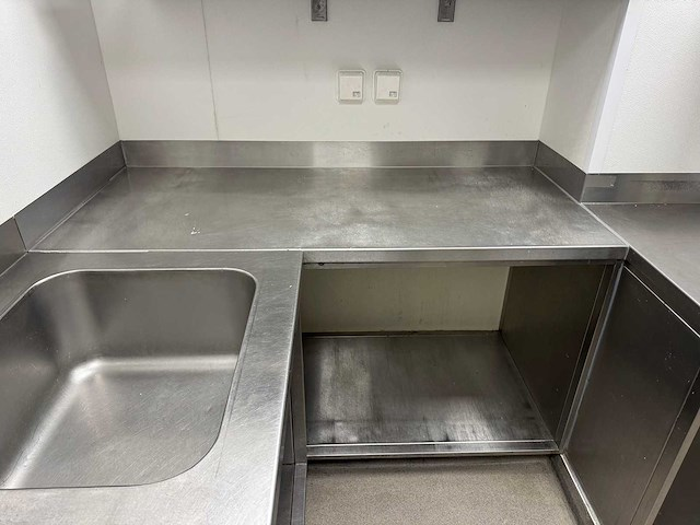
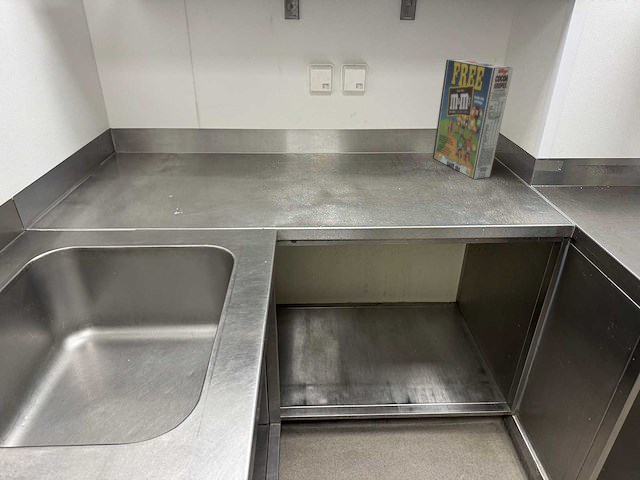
+ cereal box (468, 118)
